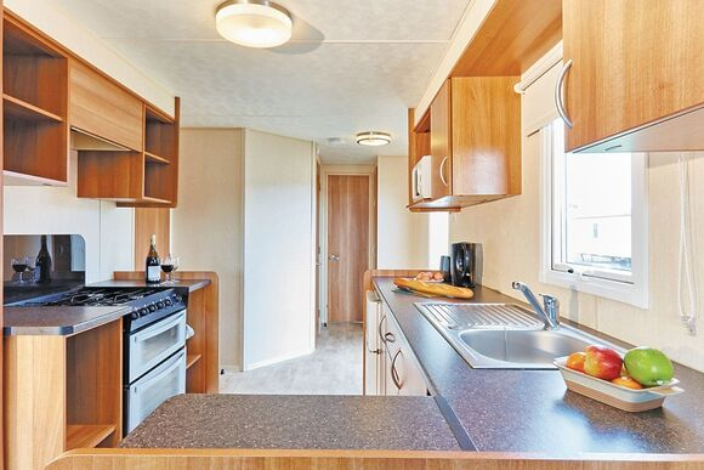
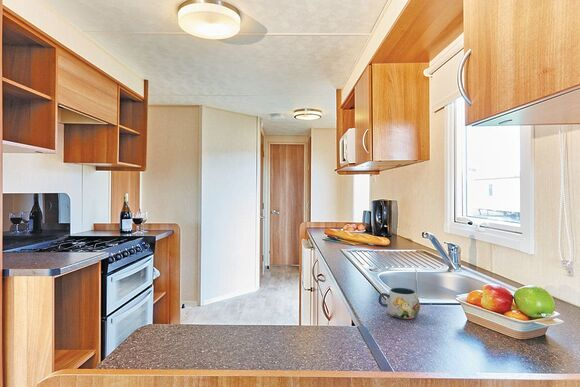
+ mug (398, 302)
